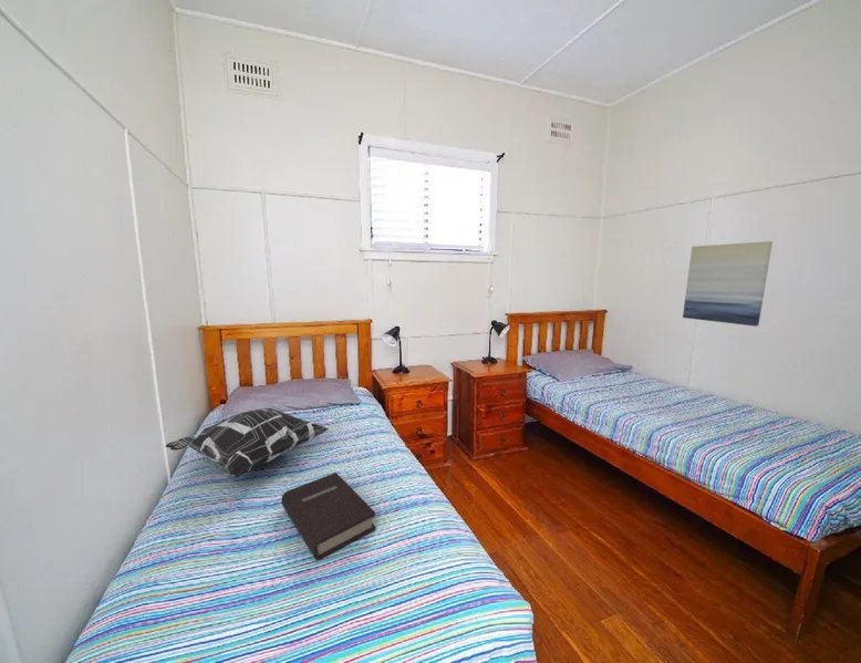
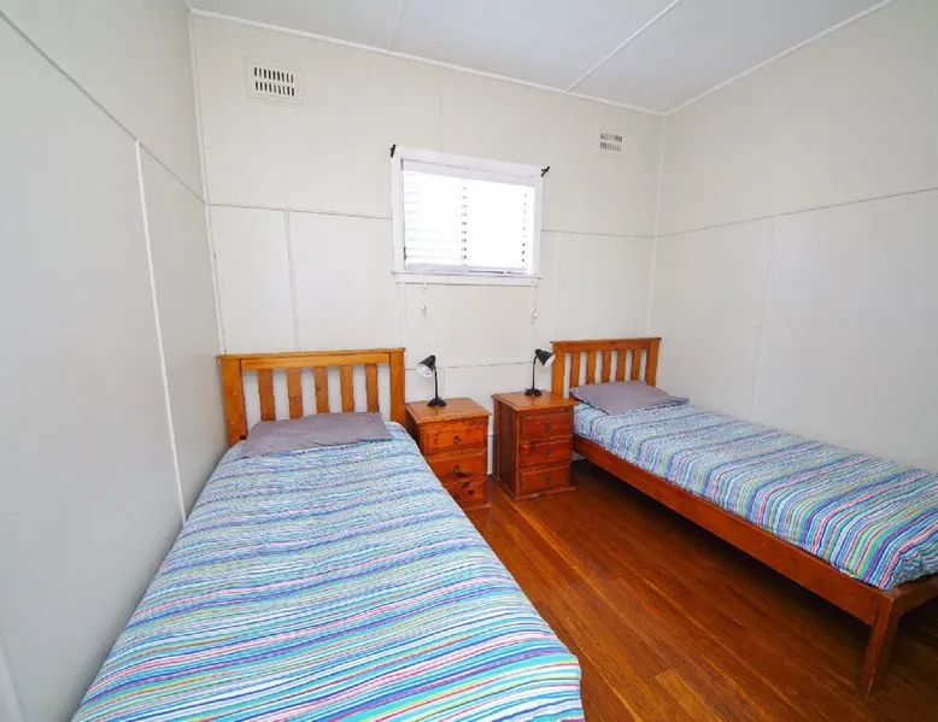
- book (326, 510)
- wall art (723, 283)
- decorative pillow (250, 436)
